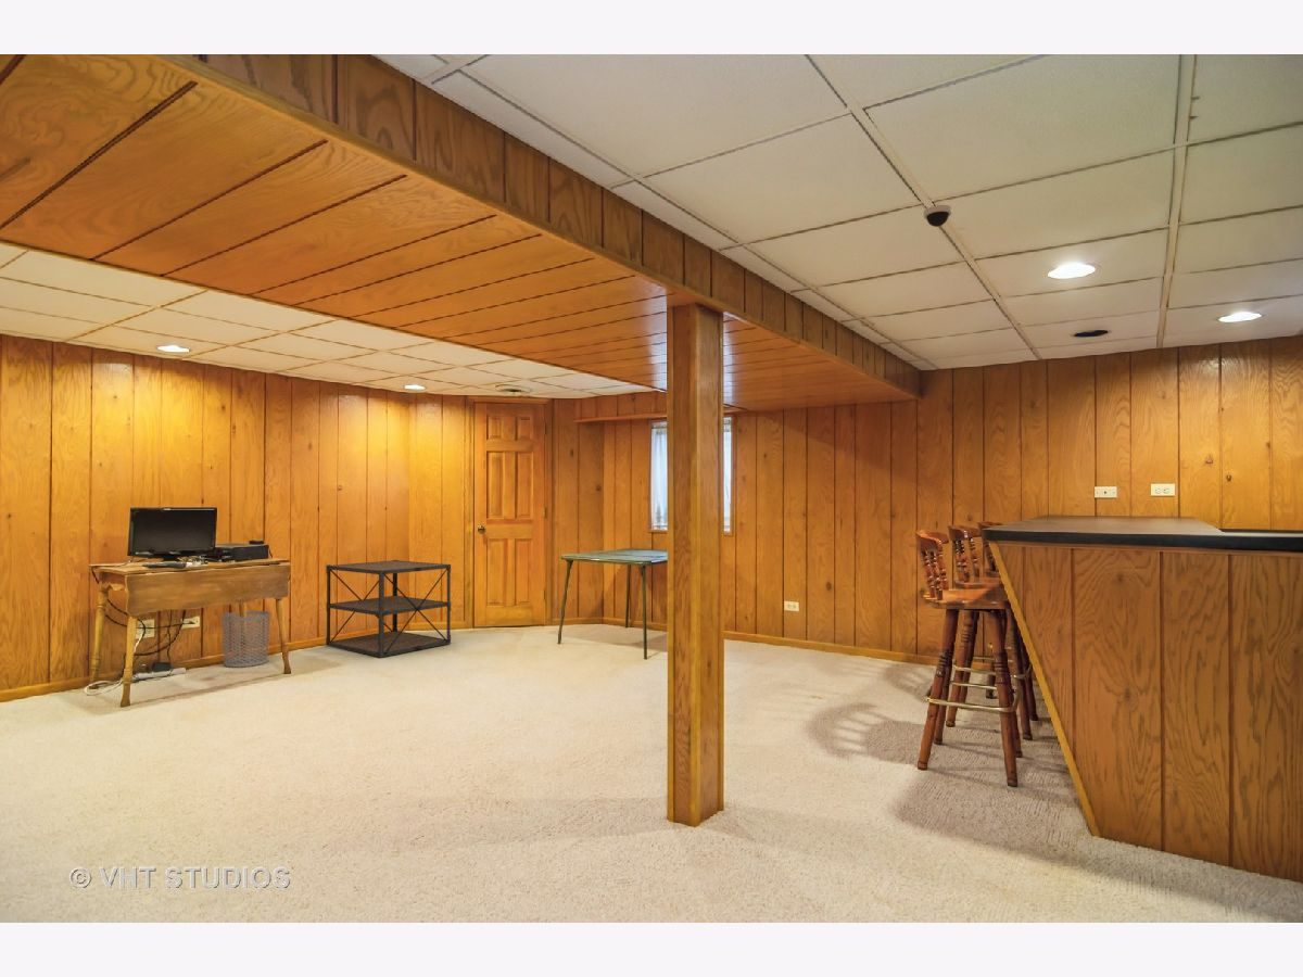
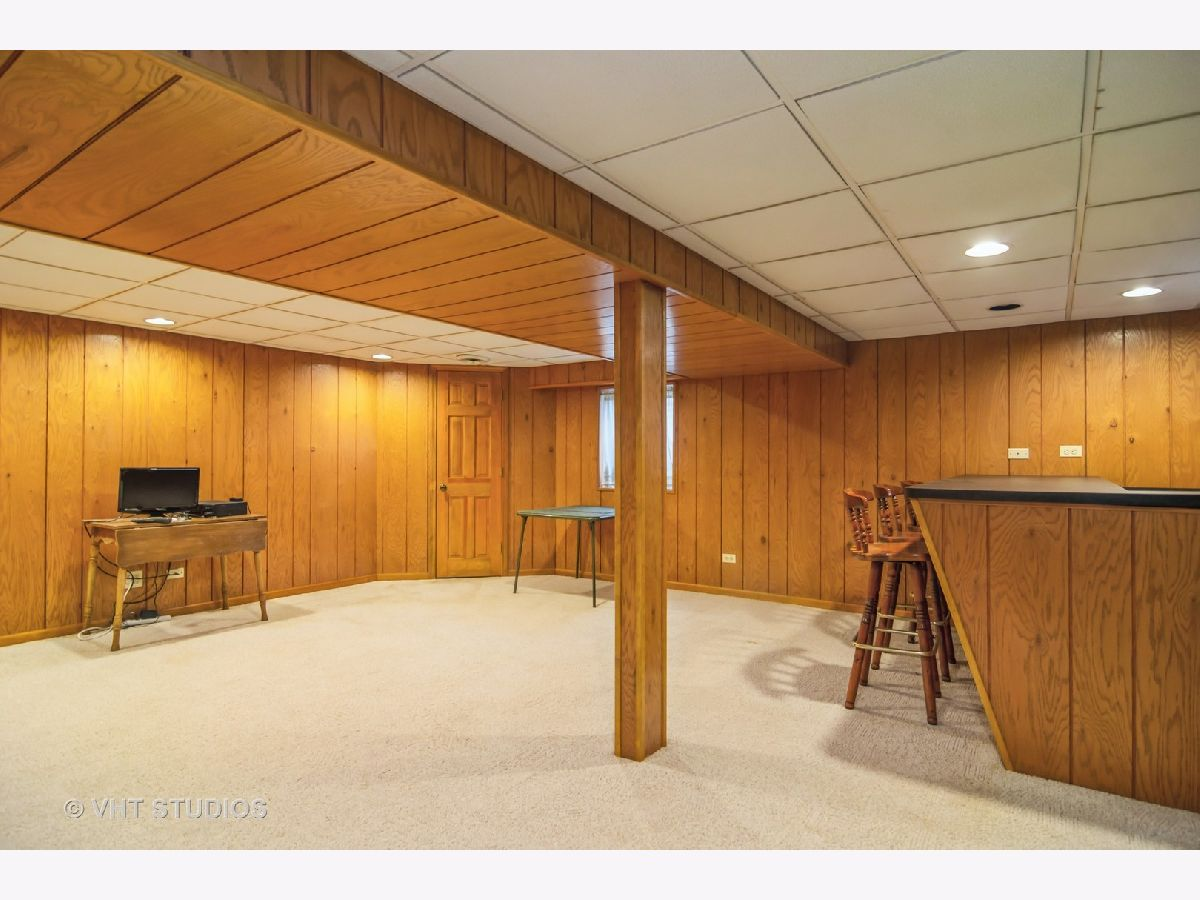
- waste bin (245, 638)
- shelving unit (389, 604)
- dome security camera (937, 217)
